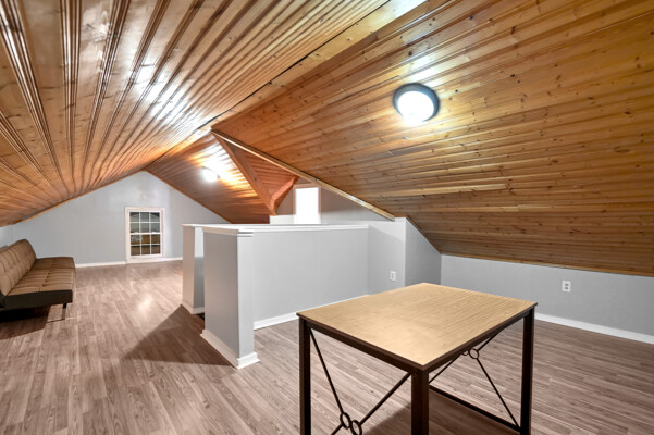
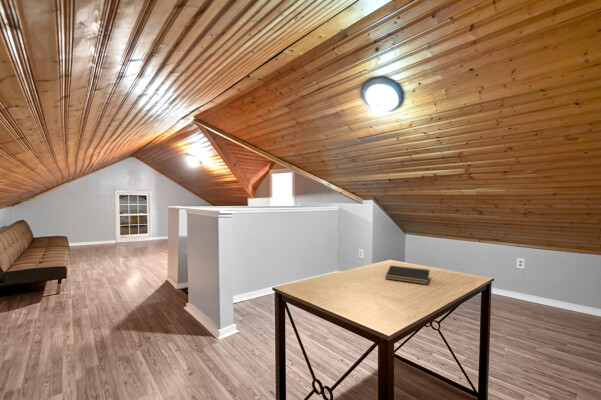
+ notepad (407, 274)
